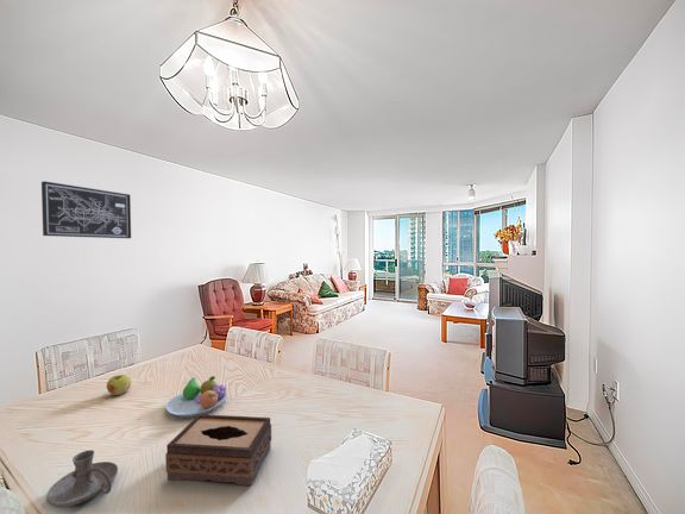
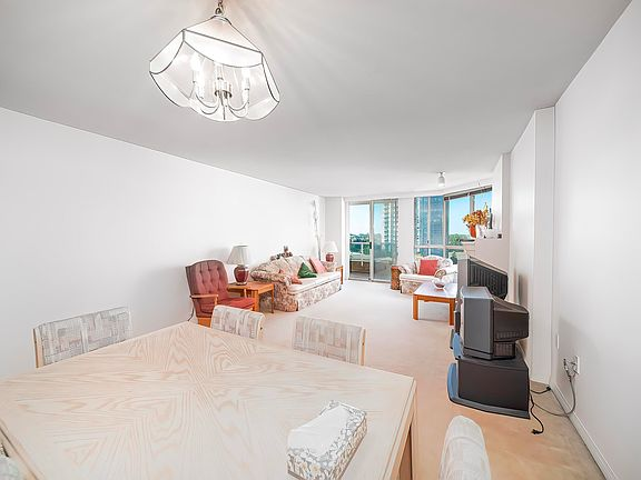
- tissue box (222, 446)
- candle holder (88, 474)
- wall art (90, 213)
- apple (119, 384)
- fruit bowl (197, 393)
